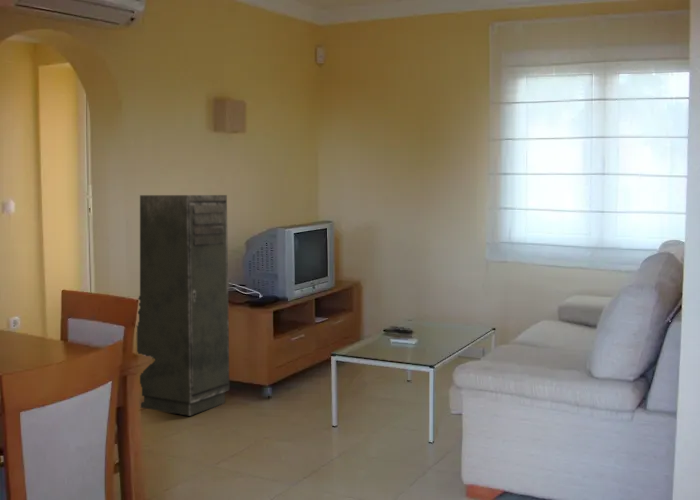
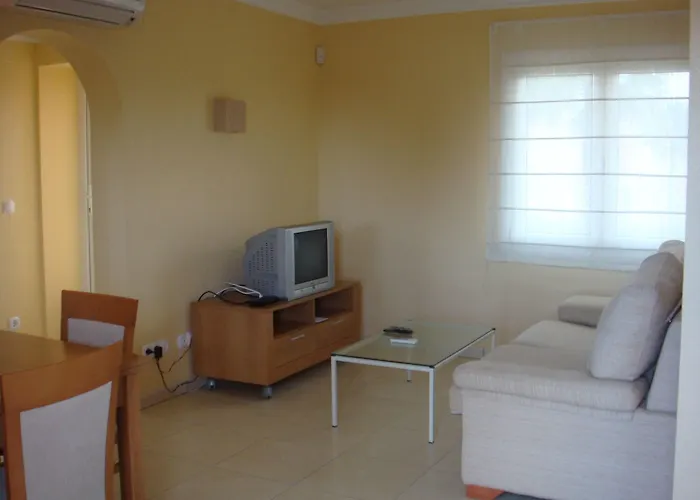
- storage cabinet (183, 301)
